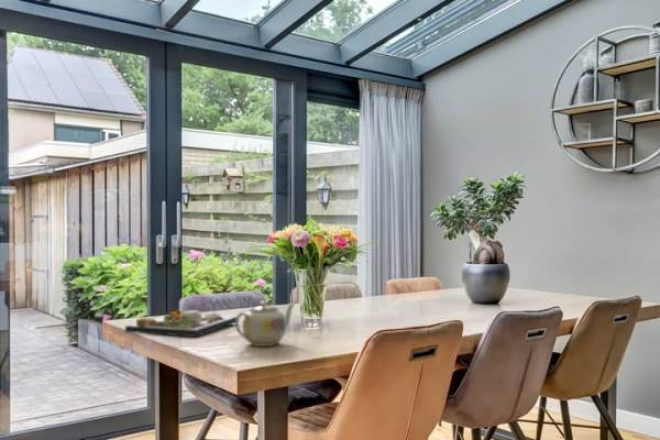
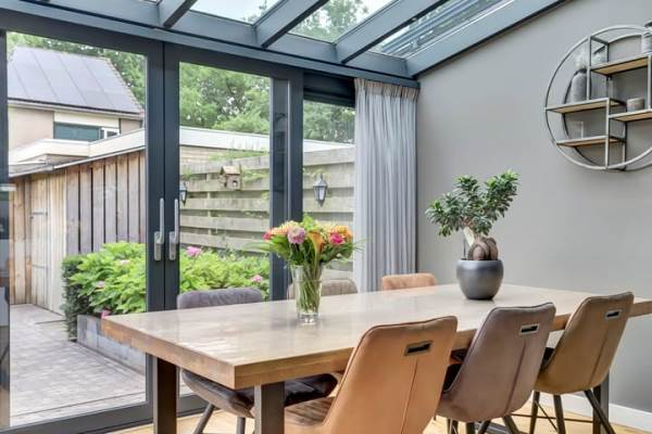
- dinner plate (183, 320)
- teapot (265, 321)
